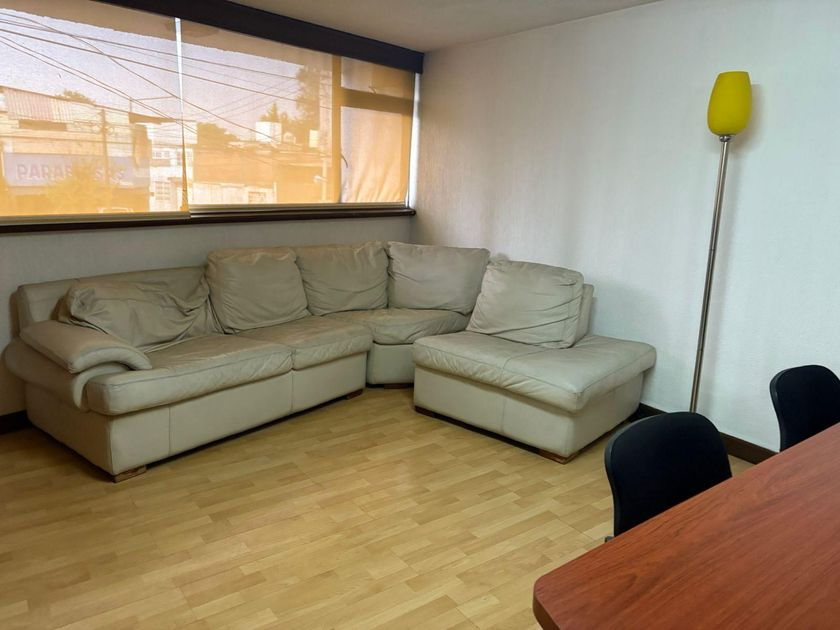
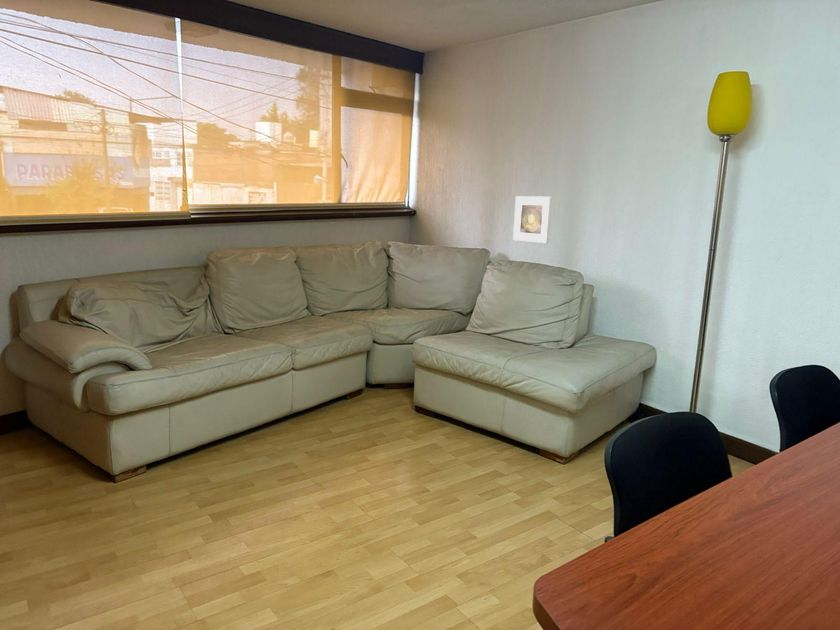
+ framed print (531, 219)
